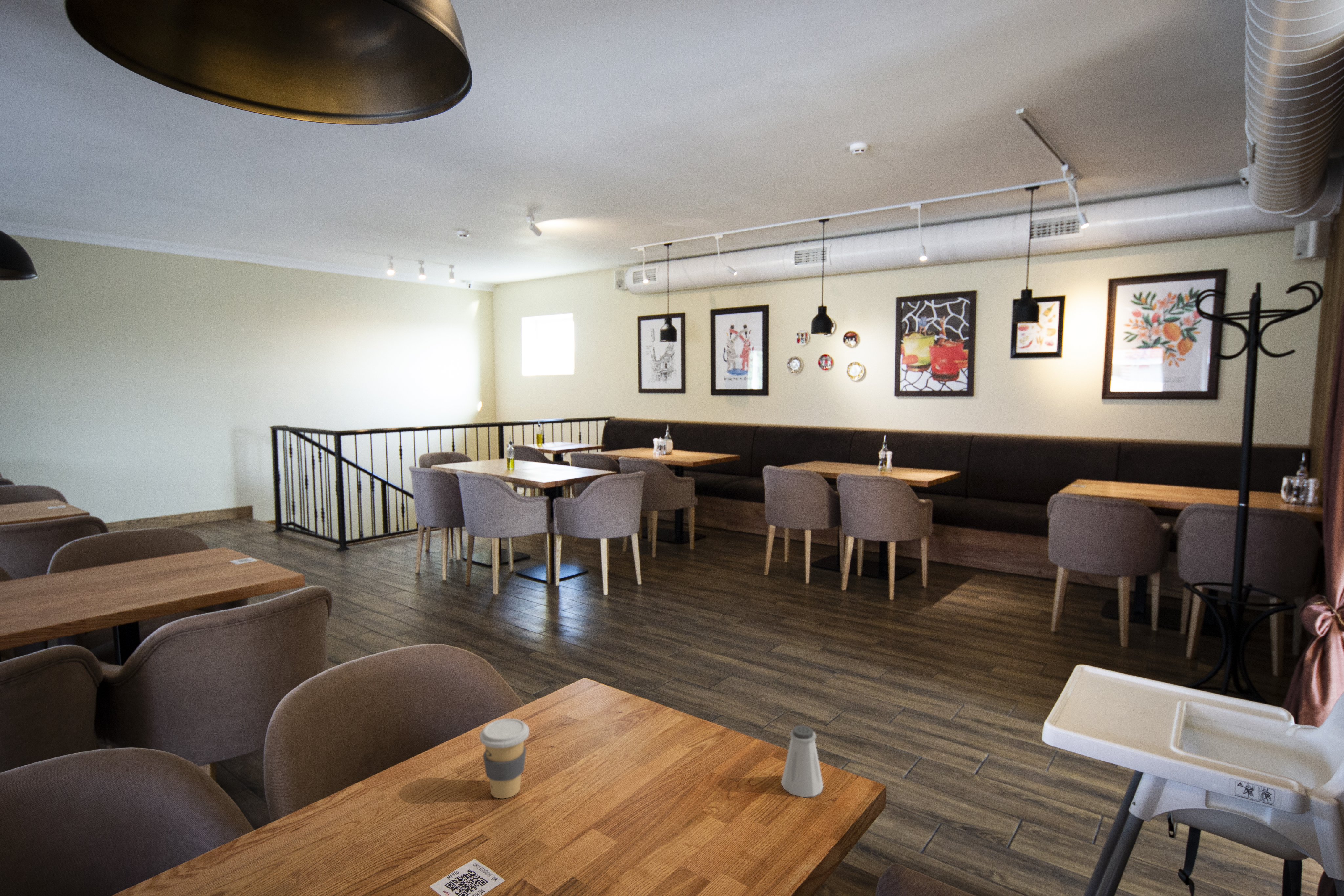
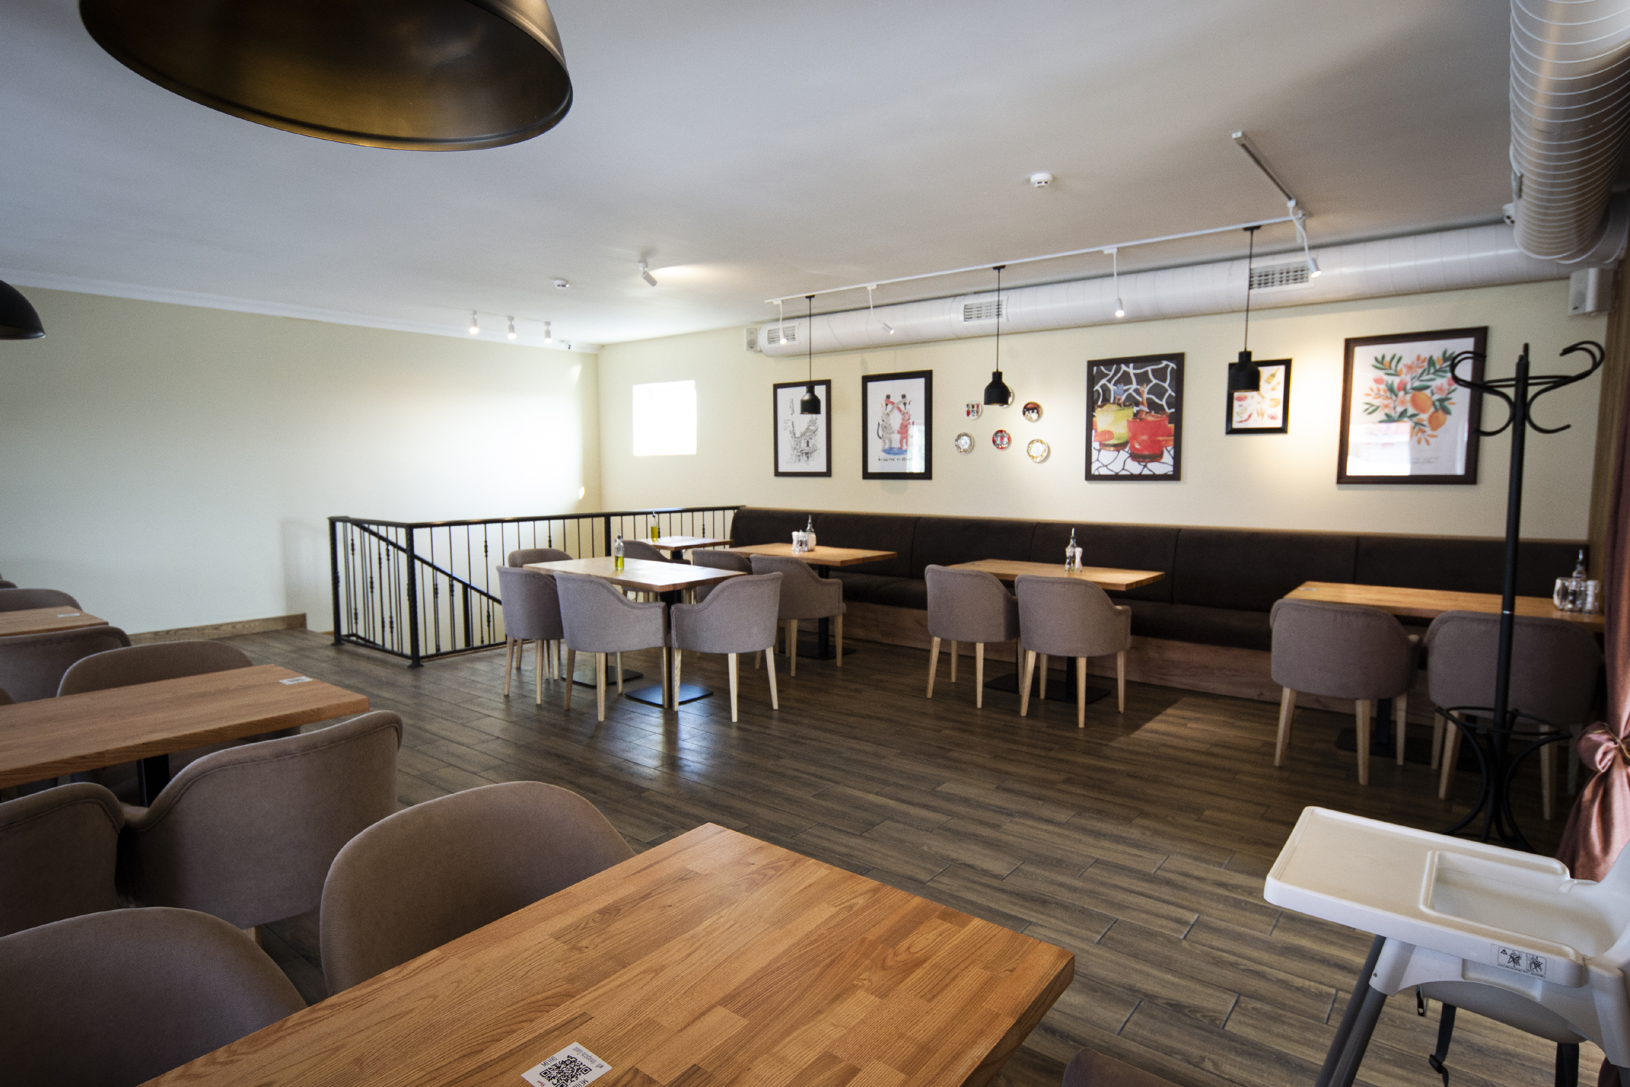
- saltshaker (803, 757)
- coffee cup (505, 759)
